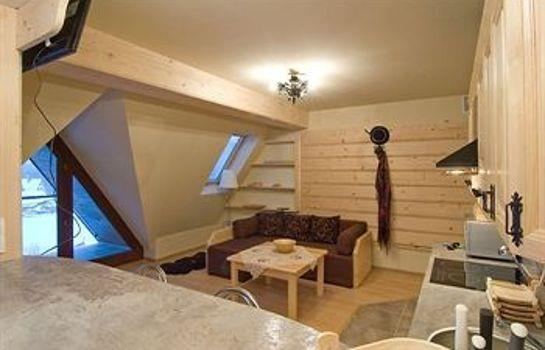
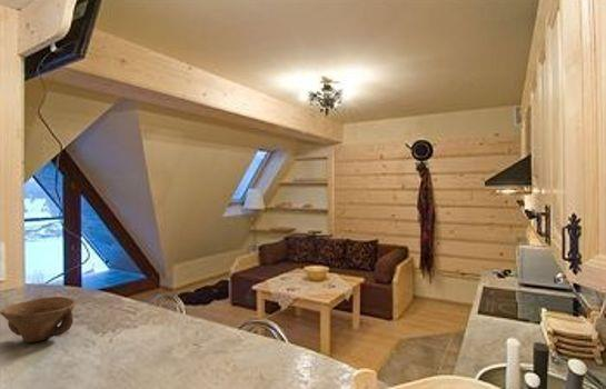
+ bowl (38, 321)
